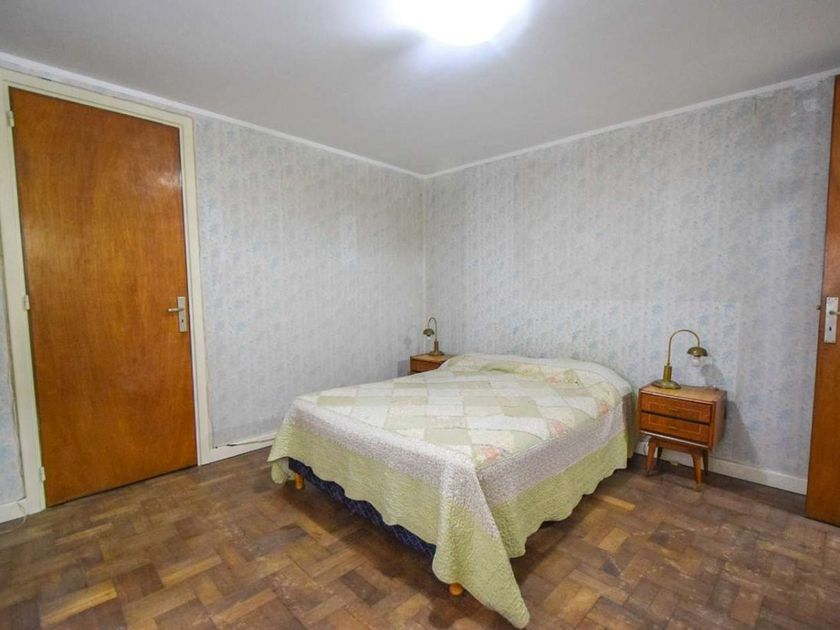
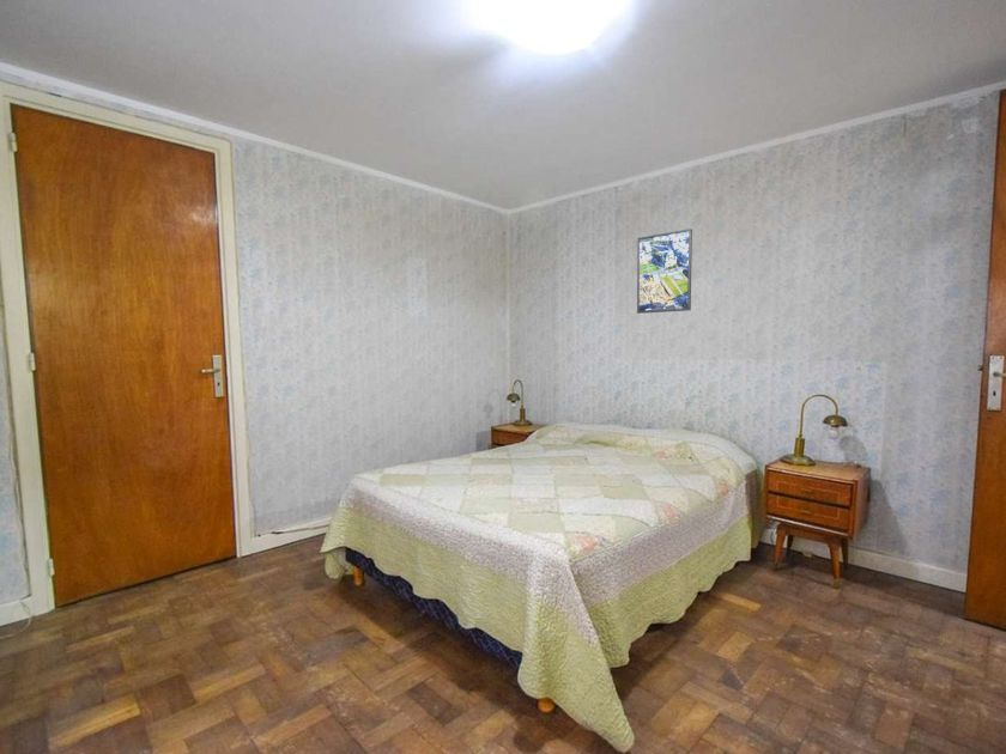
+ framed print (662, 273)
